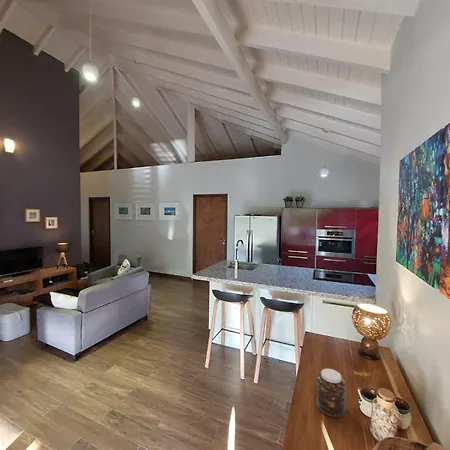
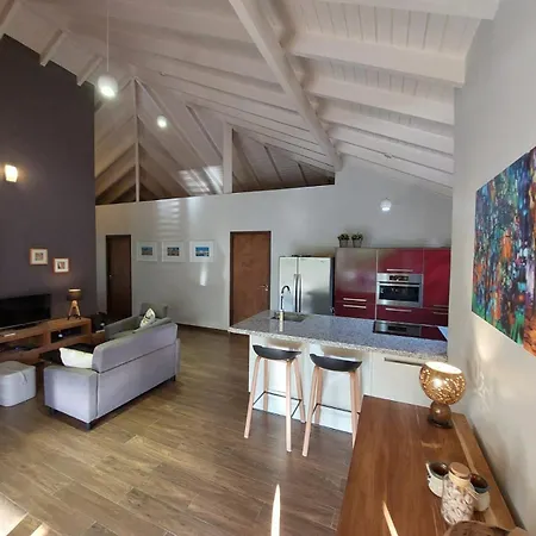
- jar (330, 390)
